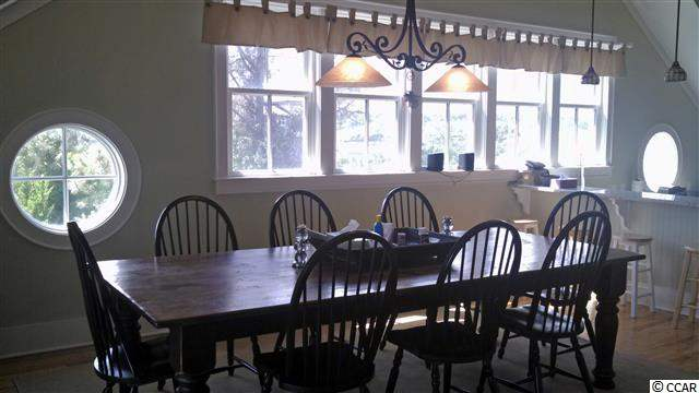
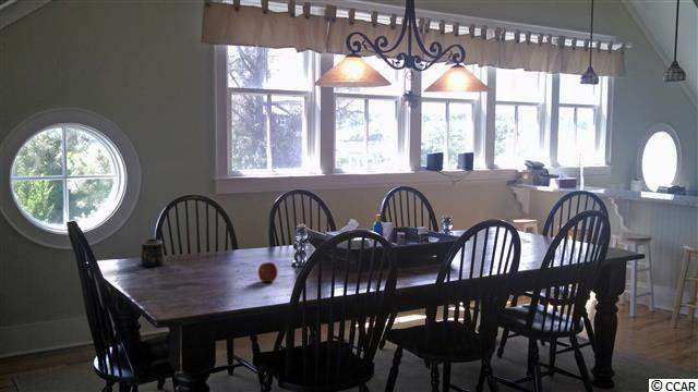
+ candle (149, 252)
+ fruit (267, 271)
